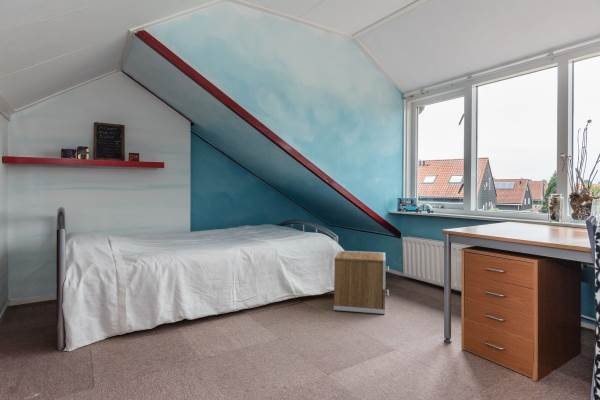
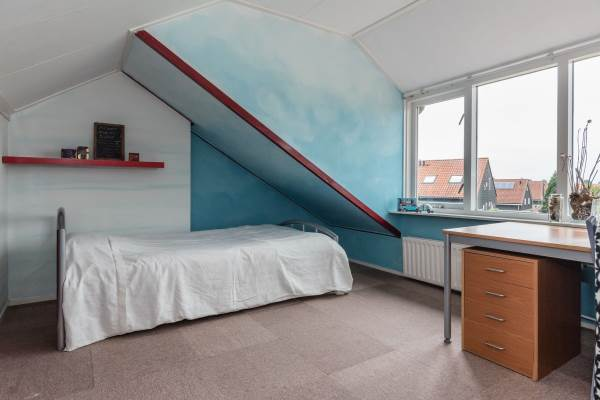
- nightstand (360, 279)
